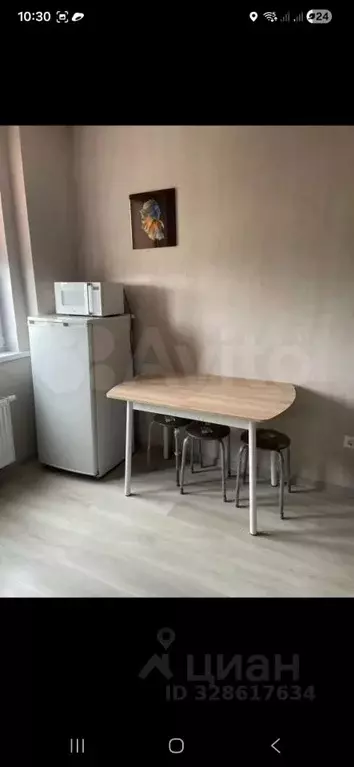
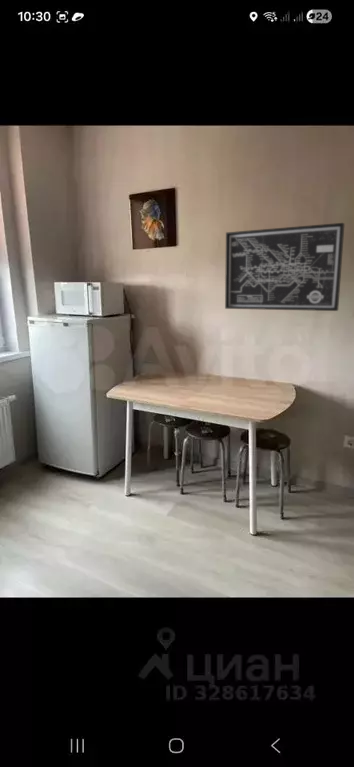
+ wall art (279, 269)
